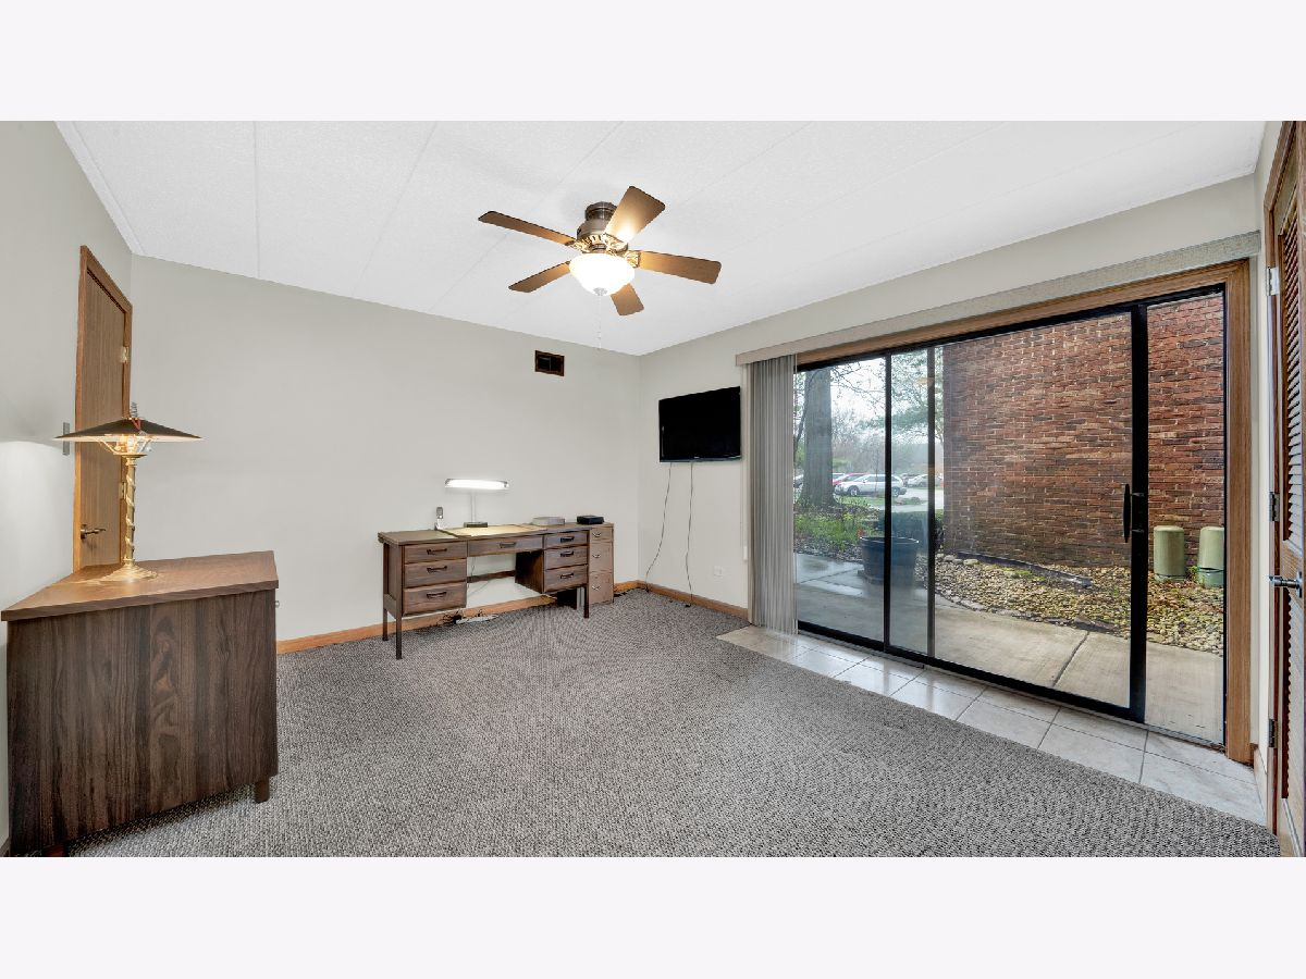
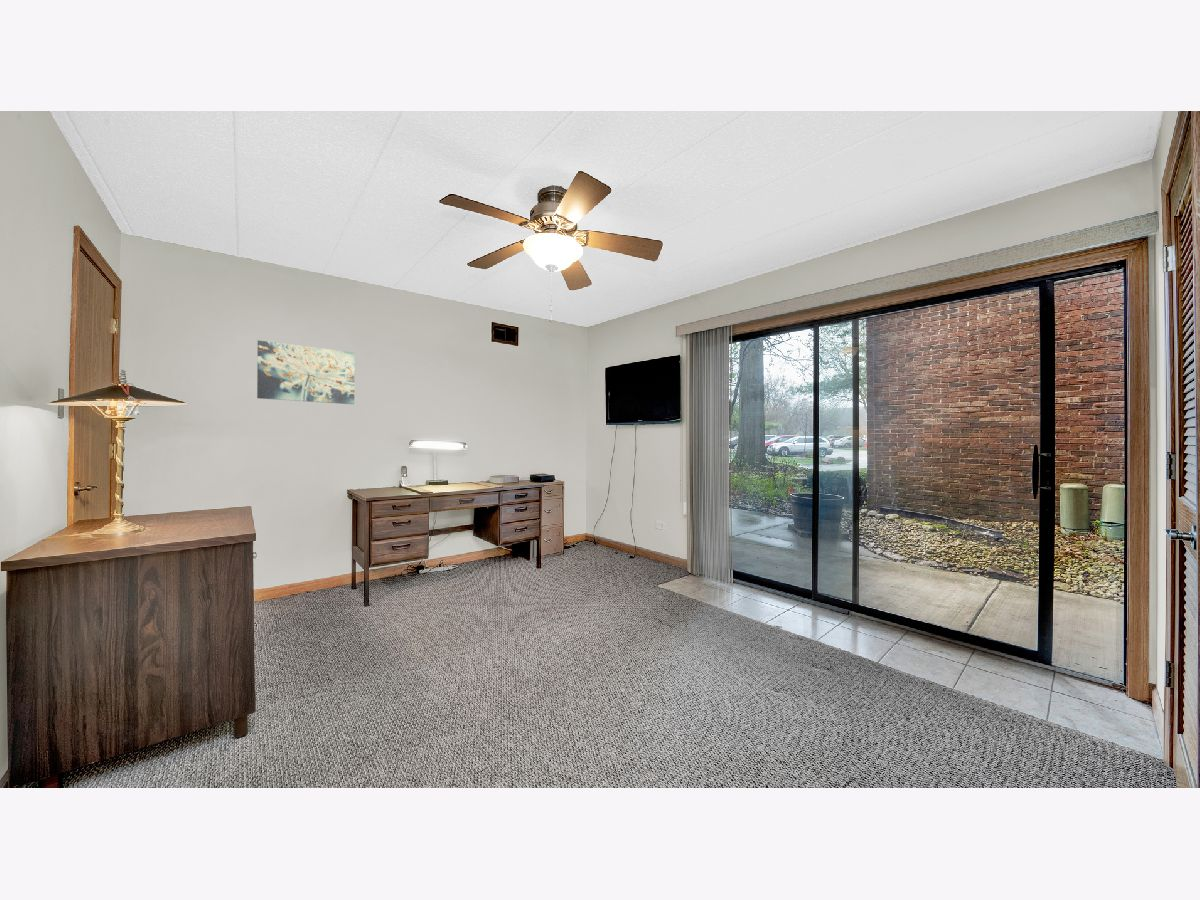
+ wall art (308, 374)
